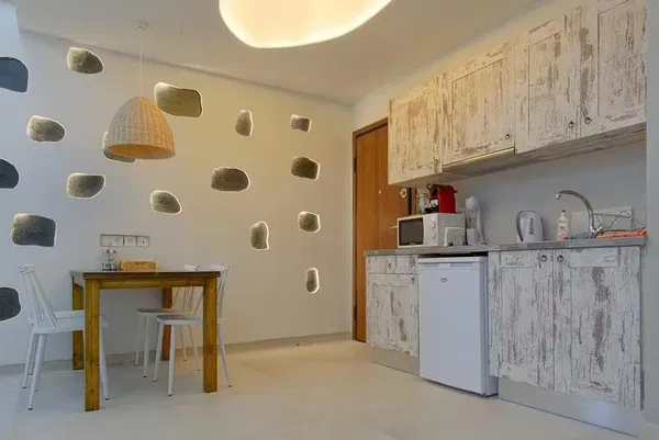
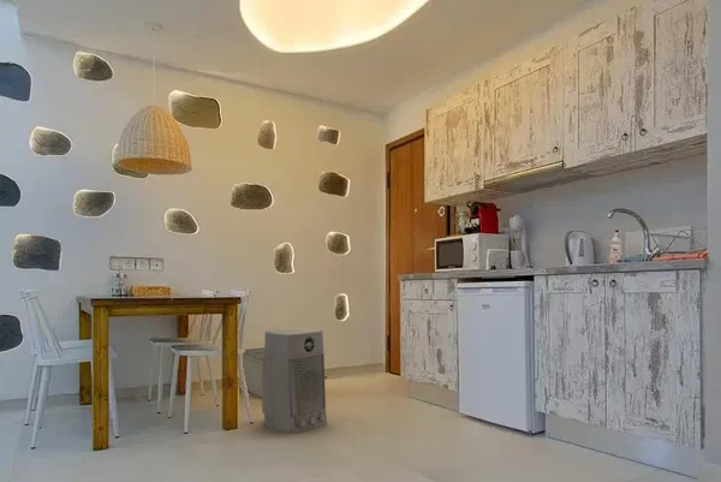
+ air purifier (292, 376)
+ storage bin (261, 371)
